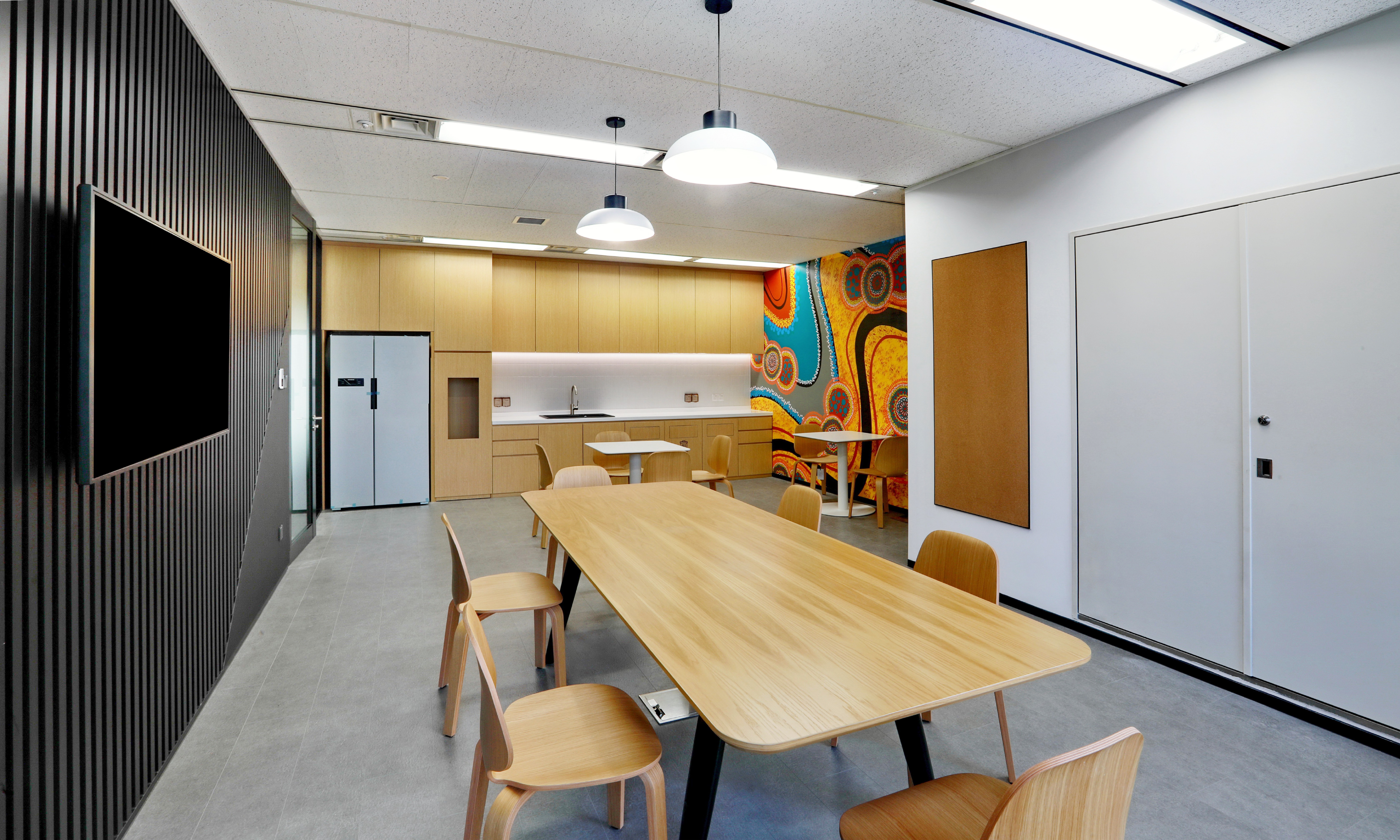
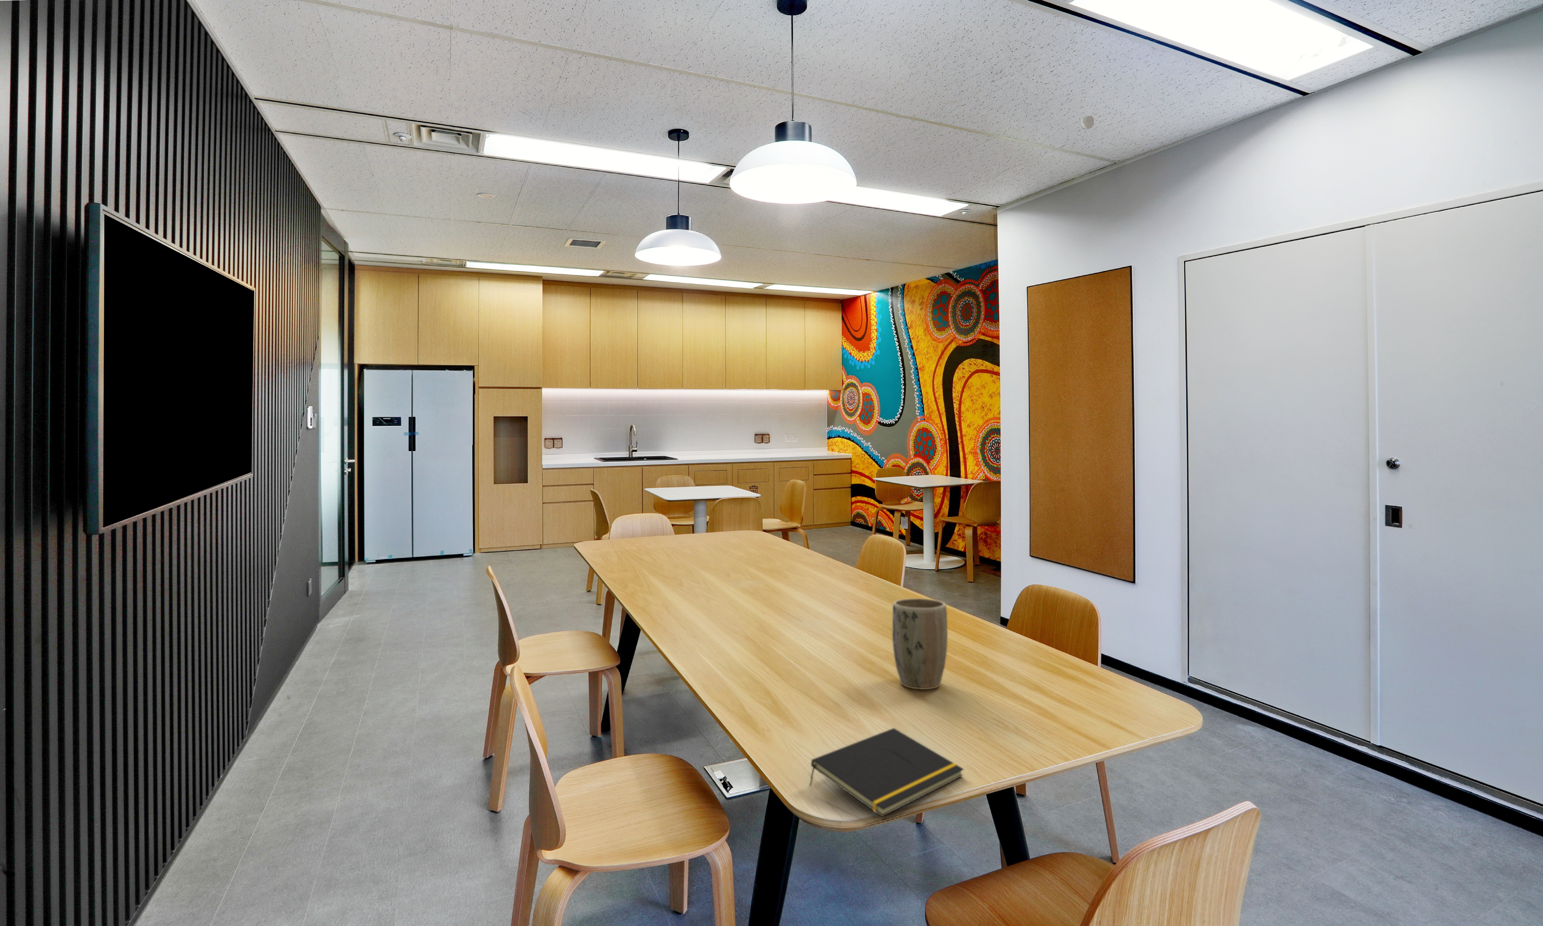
+ notepad (888, 767)
+ plant pot (919, 643)
+ smoke detector (1087, 123)
